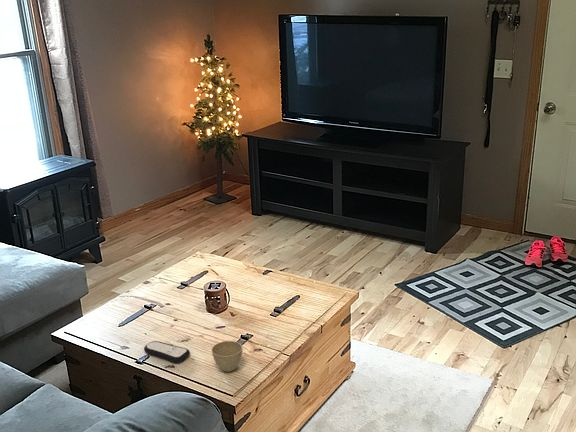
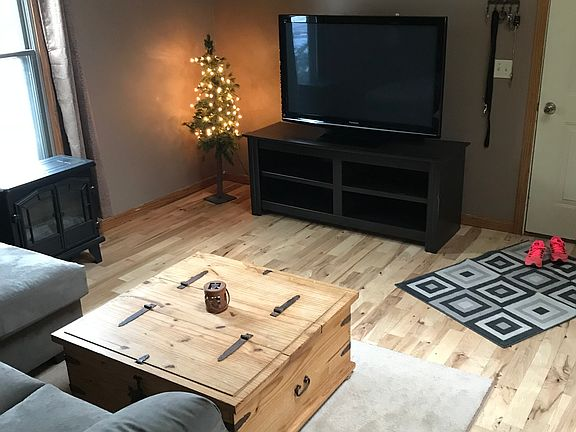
- remote control (166, 350)
- flower pot (227, 358)
